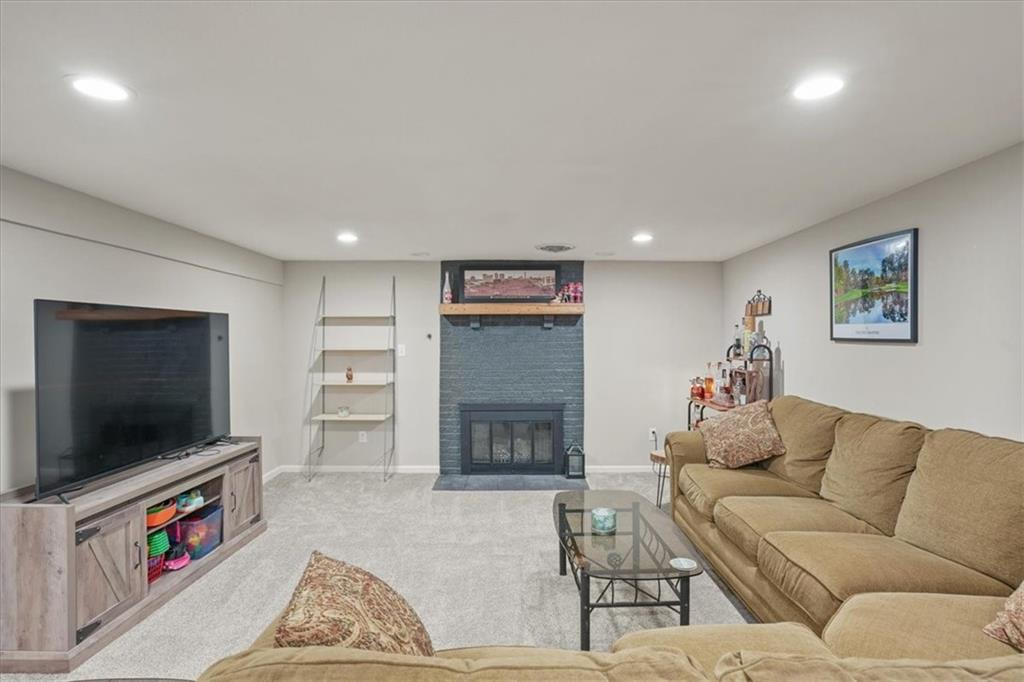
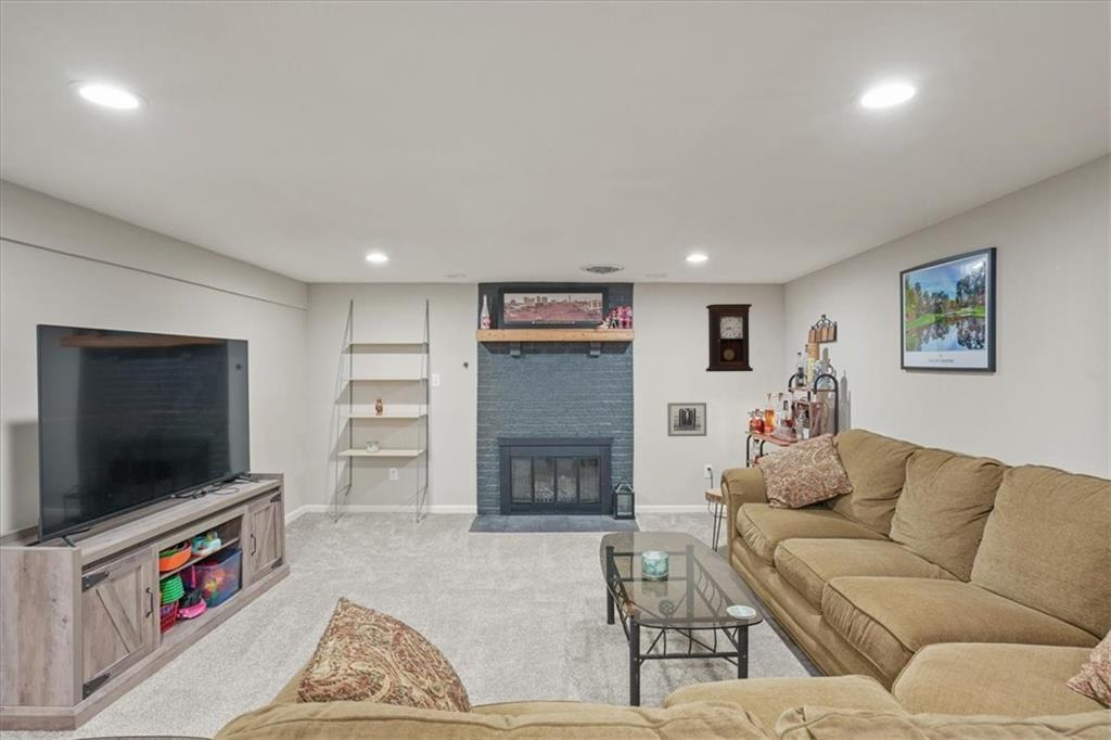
+ wall art (687, 419)
+ pendulum clock (729, 337)
